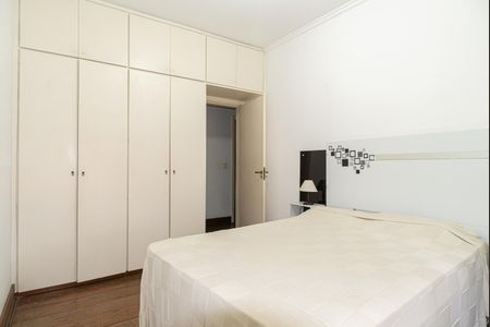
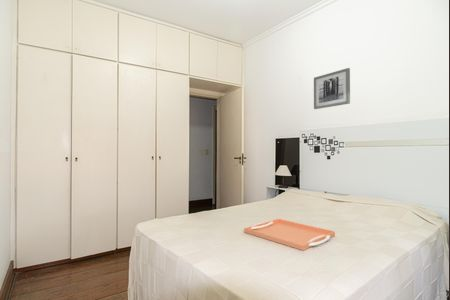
+ wall art (330, 89)
+ serving tray (288, 231)
